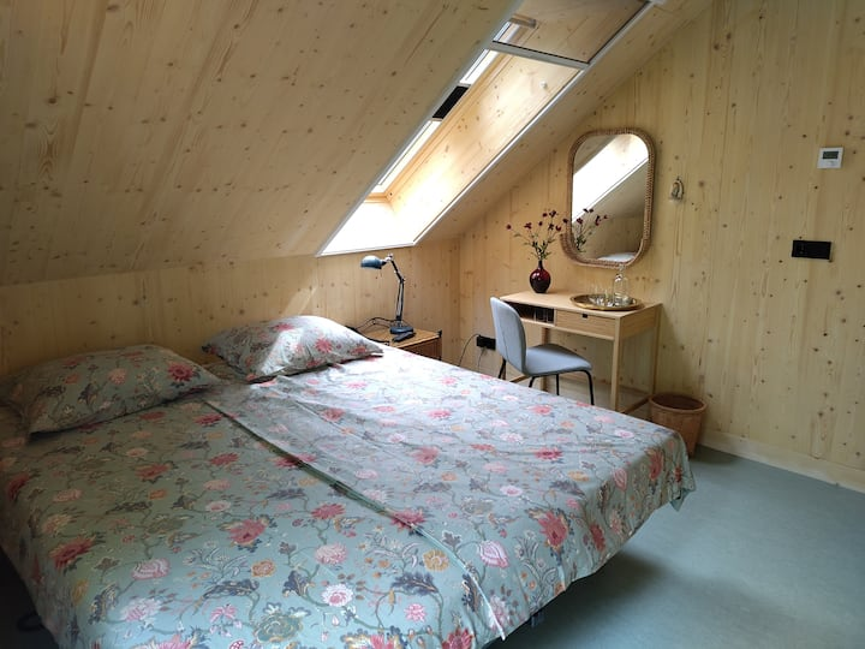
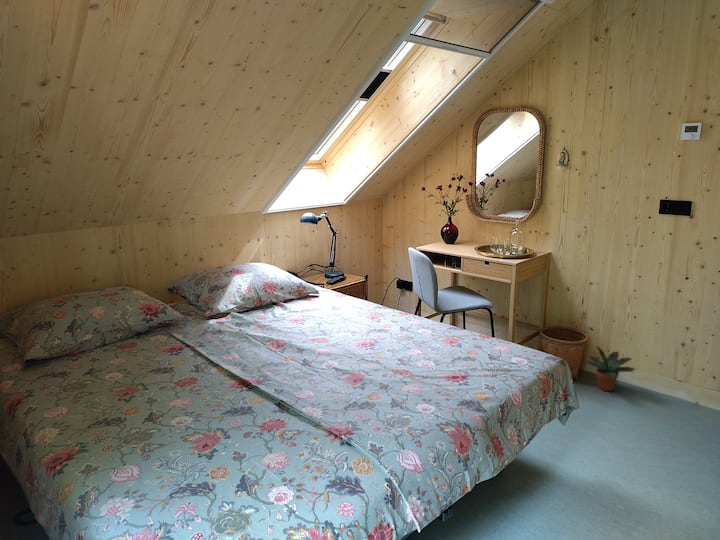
+ potted plant (607, 368)
